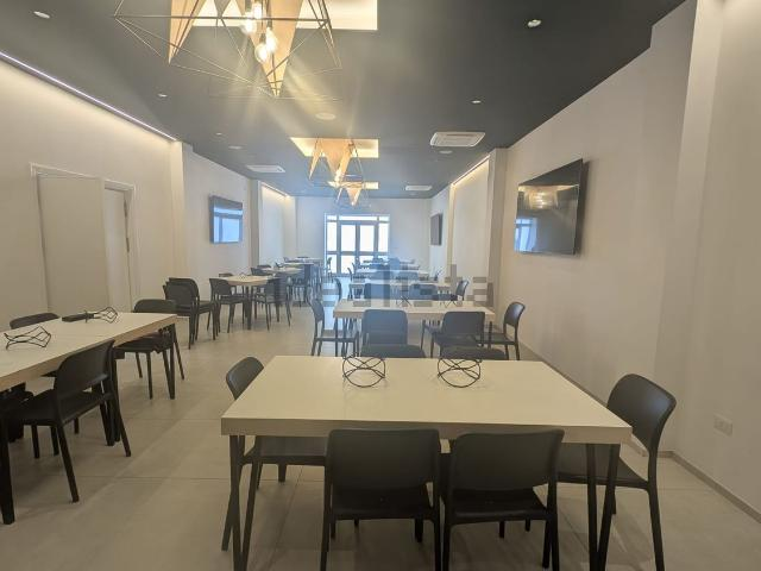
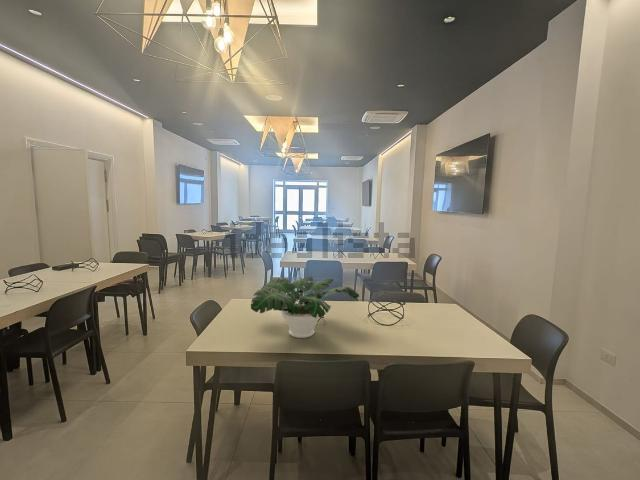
+ potted plant (307, 307)
